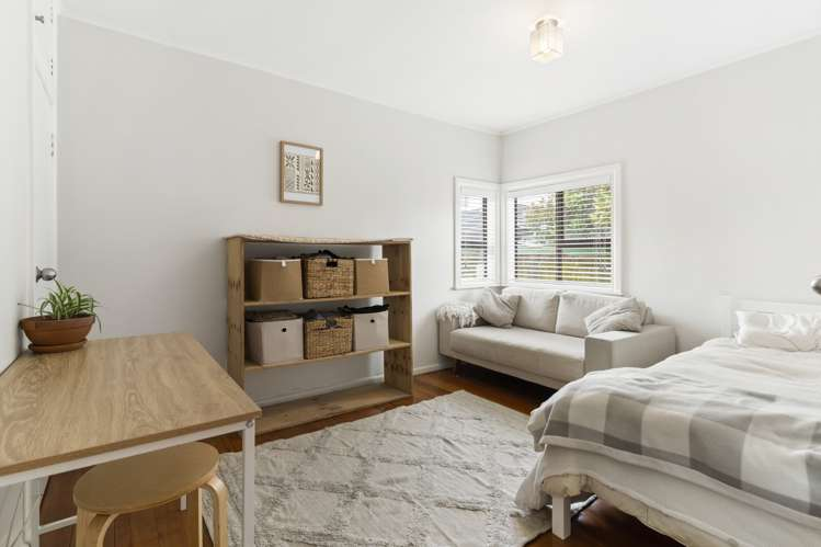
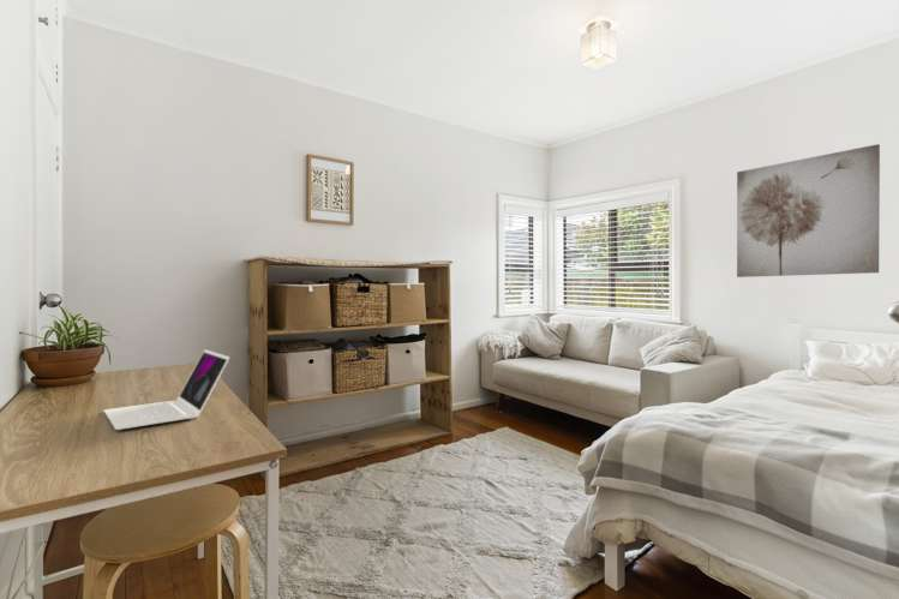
+ wall art (801, 217)
+ laptop (181, 390)
